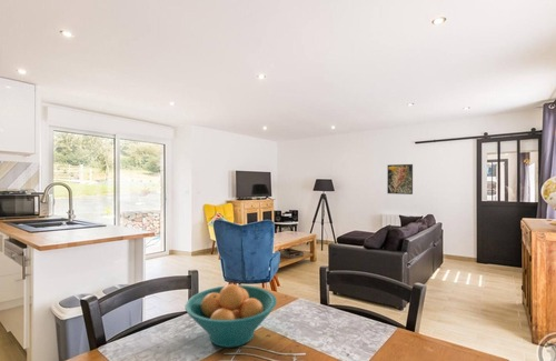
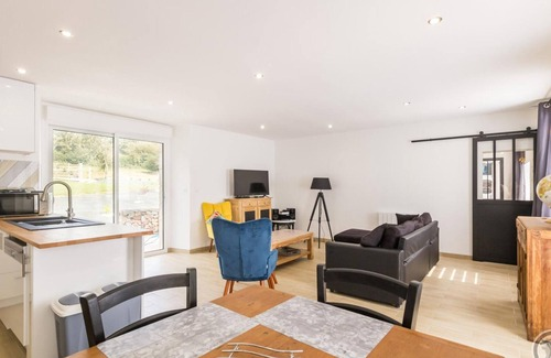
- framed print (399, 179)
- fruit bowl (231, 310)
